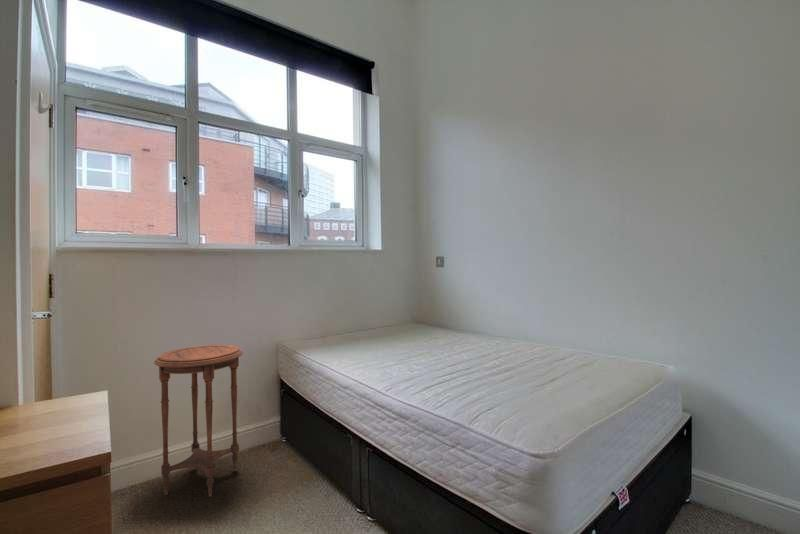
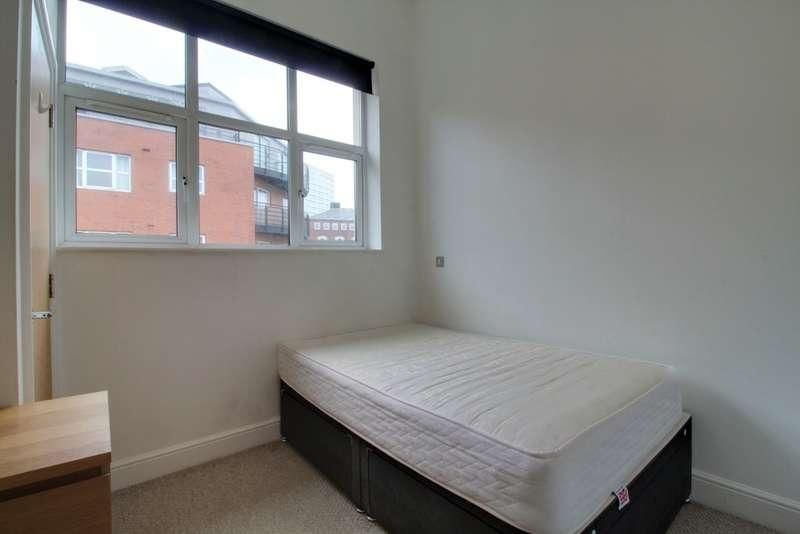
- side table (206, 416)
